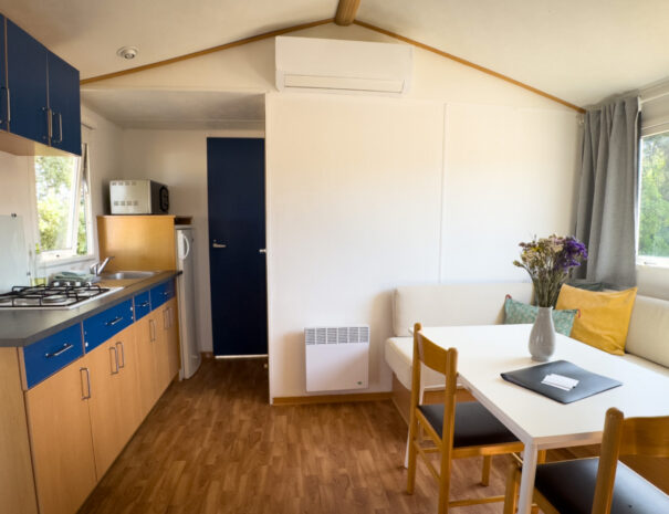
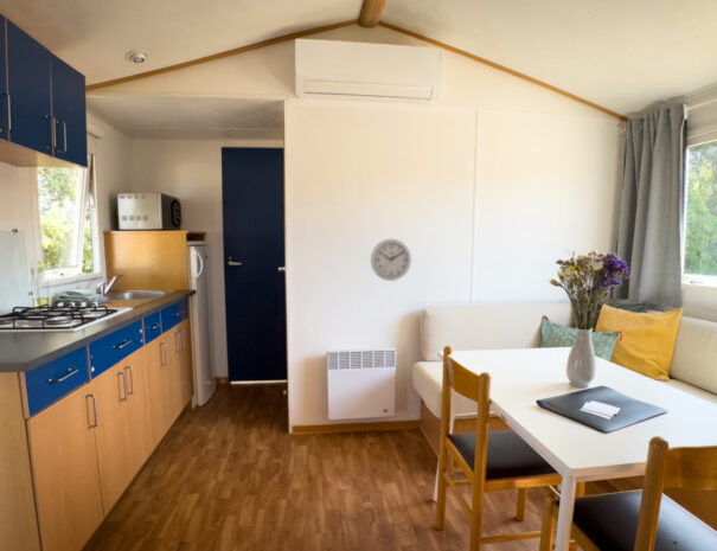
+ wall clock (391, 260)
